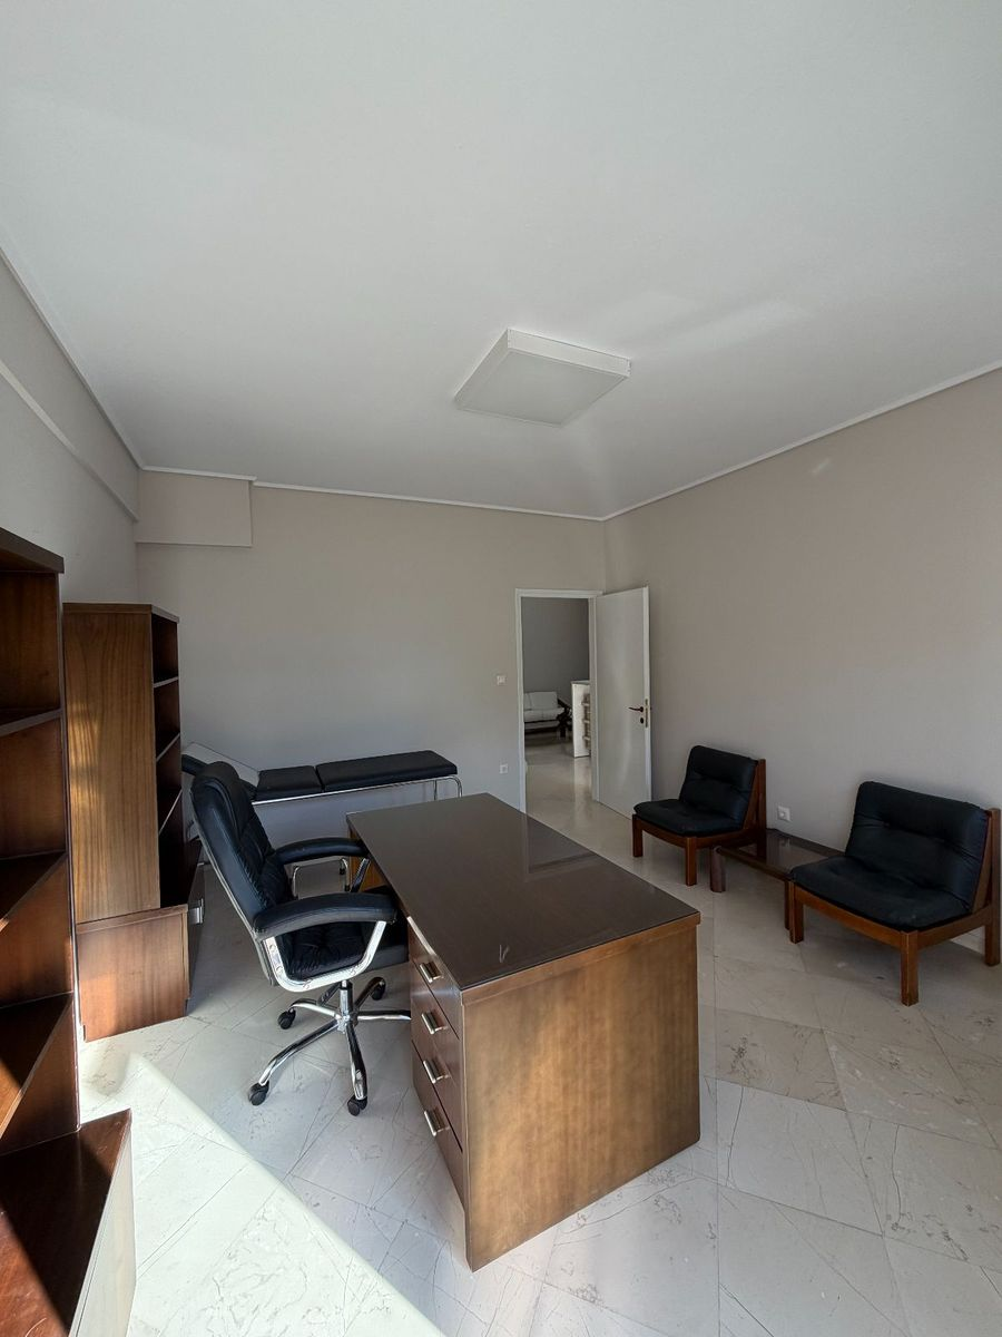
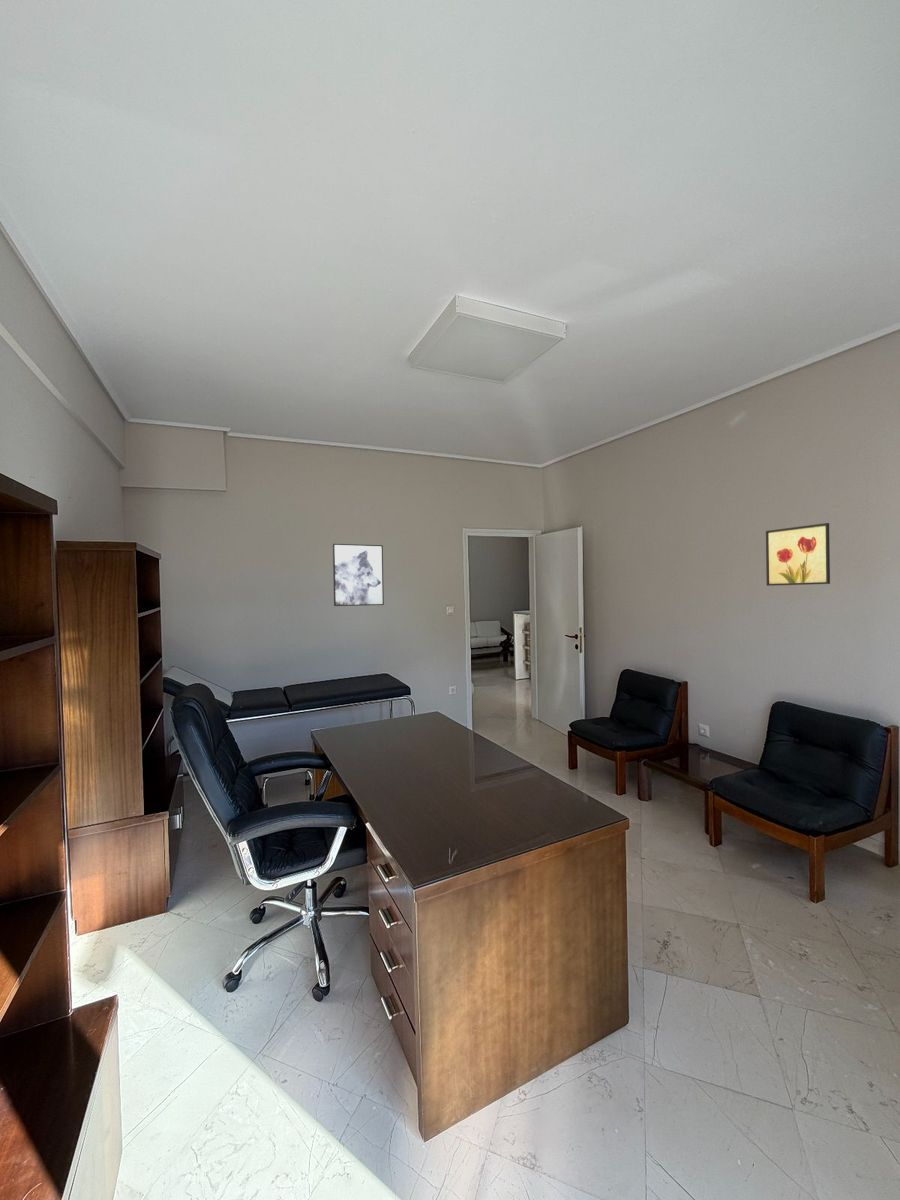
+ wall art (358, 575)
+ wall art (797, 556)
